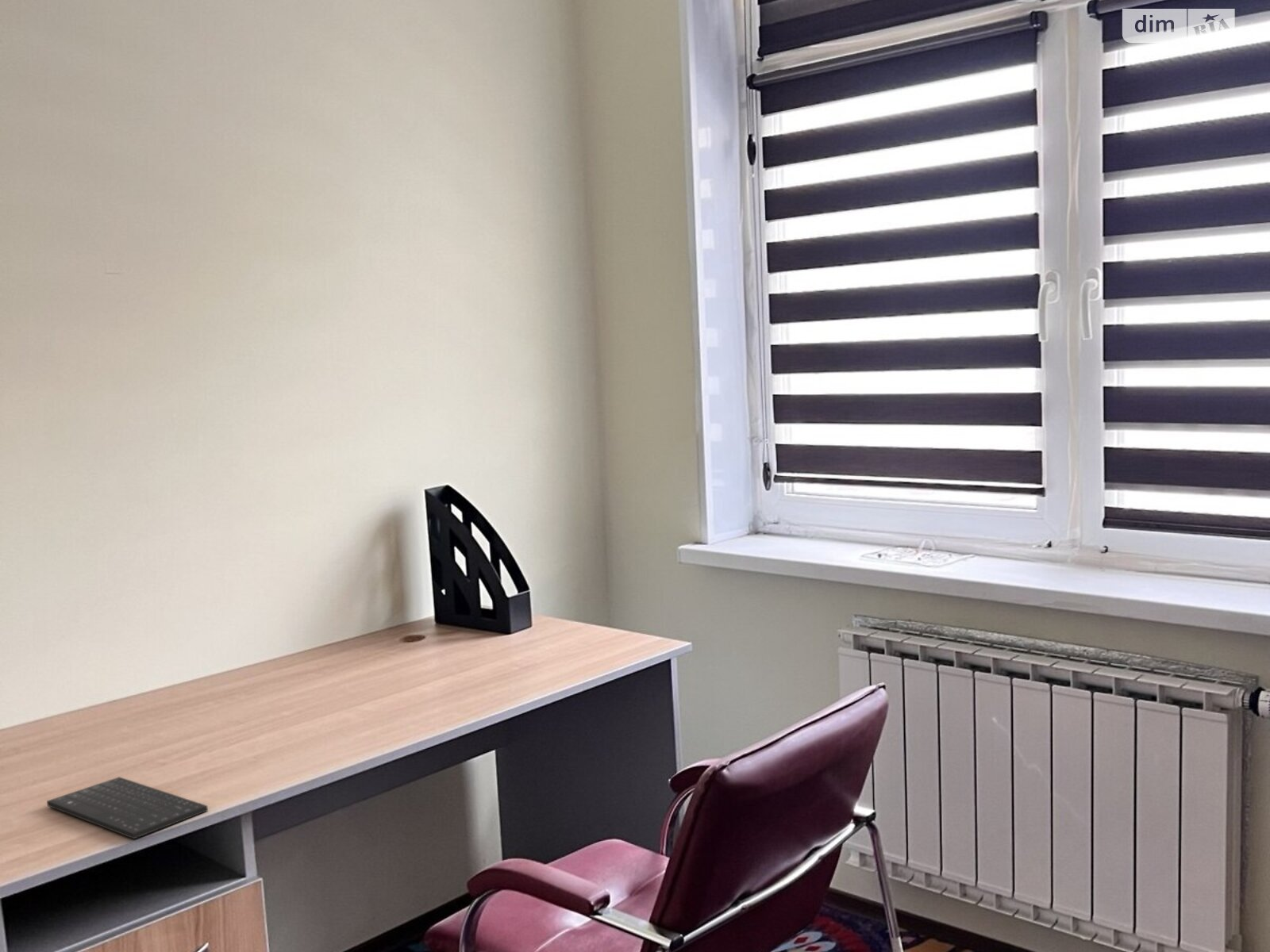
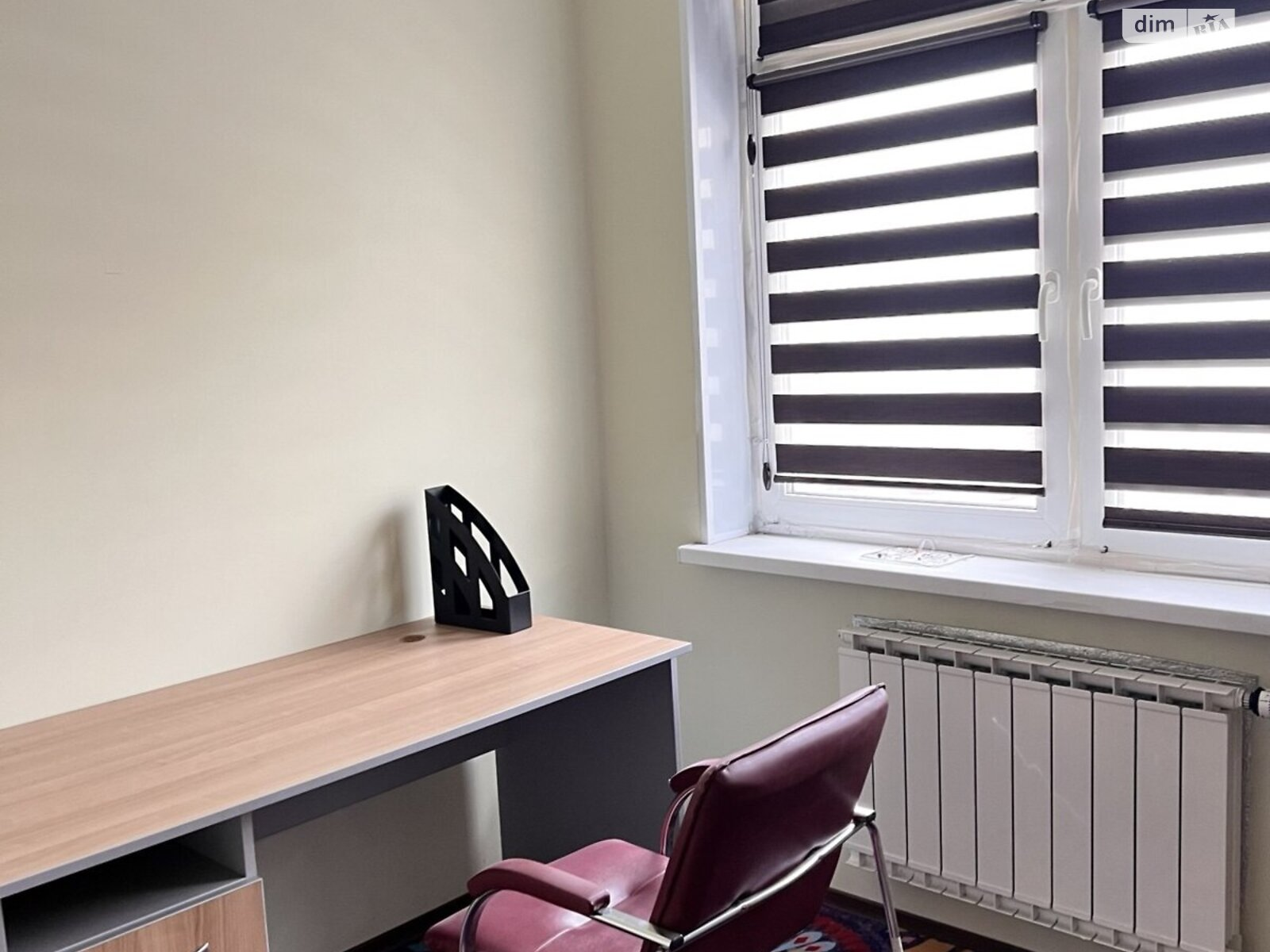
- keyboard (125, 805)
